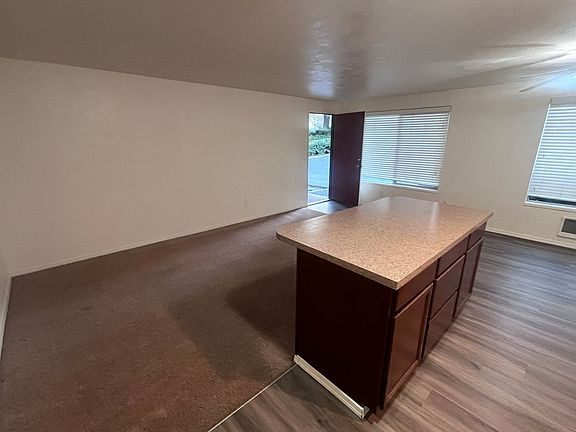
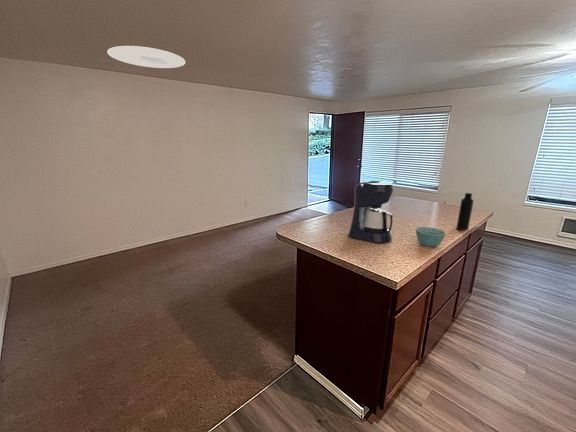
+ coffee maker (371, 209)
+ ceiling light (148, 54)
+ bottle (465, 211)
+ bowl (429, 237)
